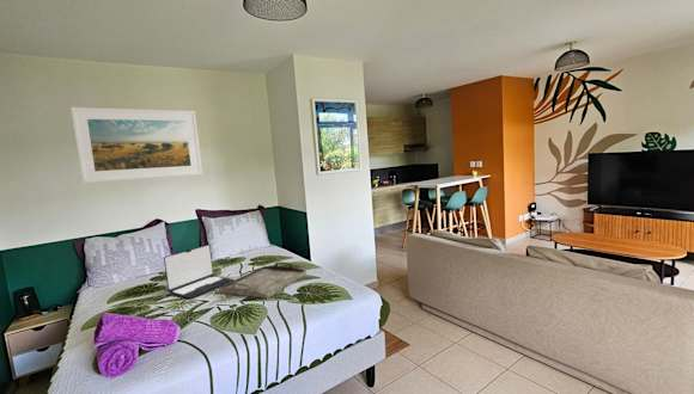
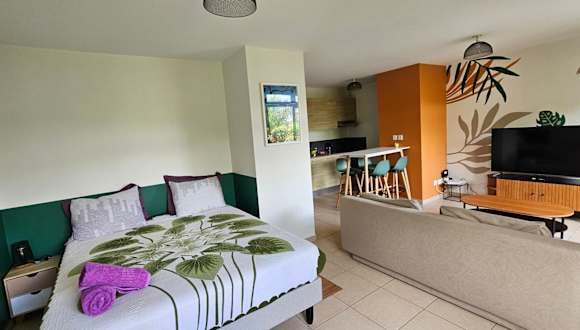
- serving tray (264, 277)
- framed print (142, 143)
- laptop (200, 269)
